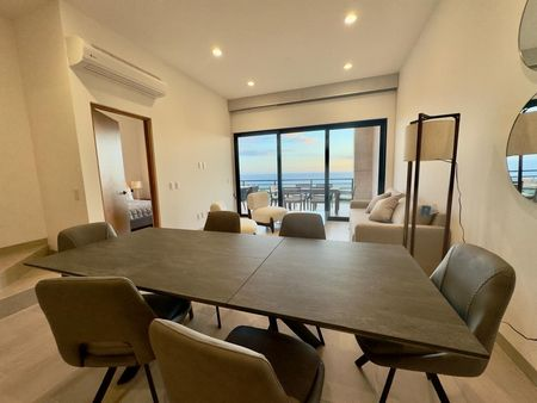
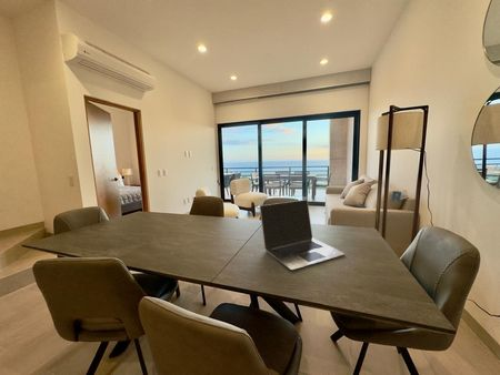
+ laptop (300, 229)
